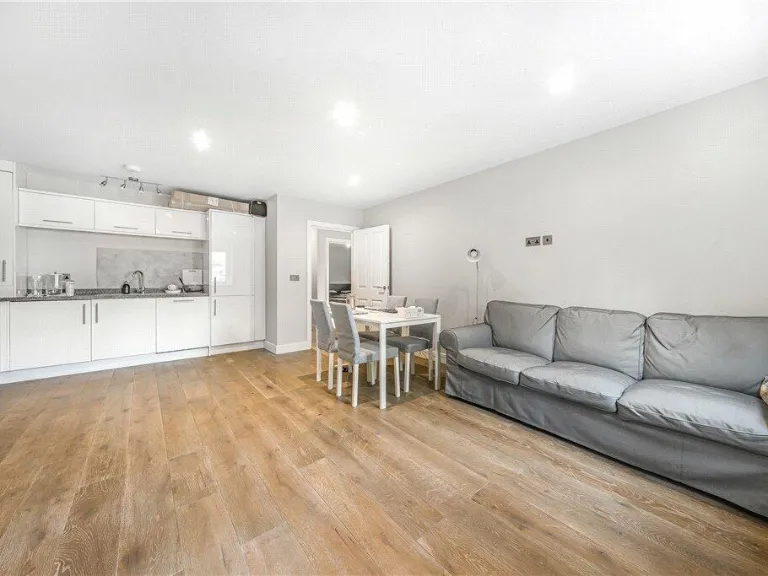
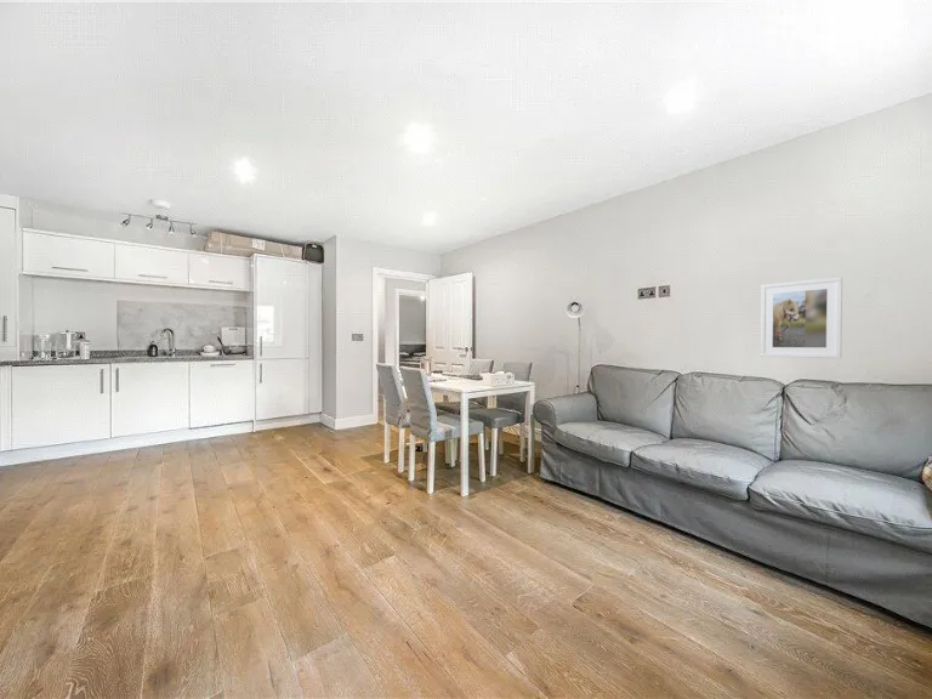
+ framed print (799, 319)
